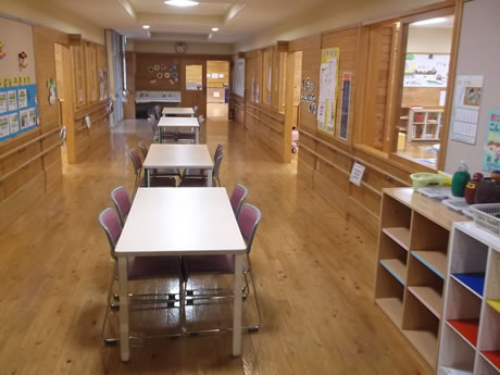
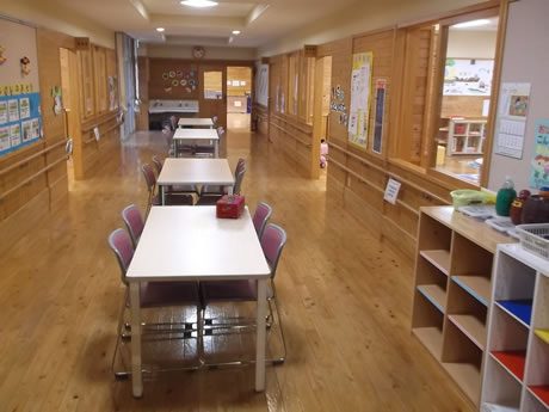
+ tissue box (230, 205)
